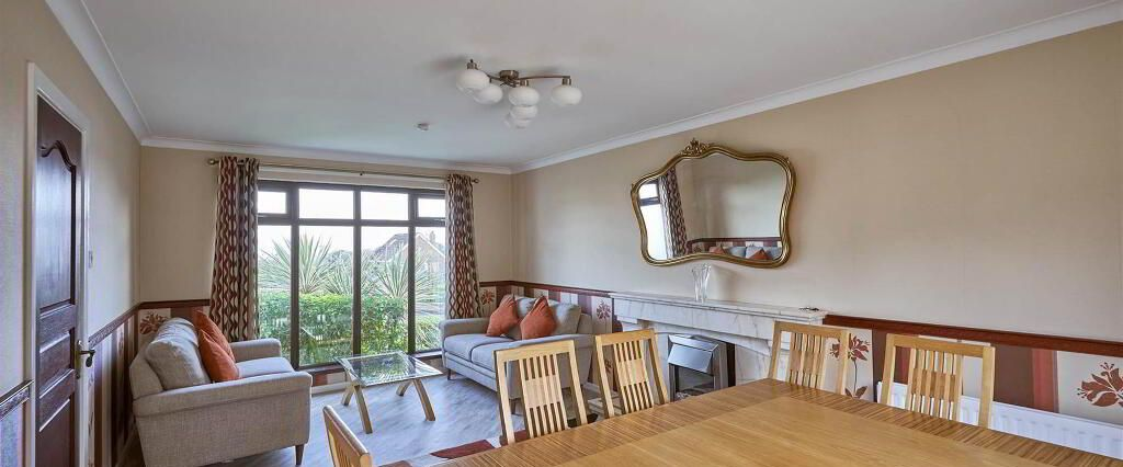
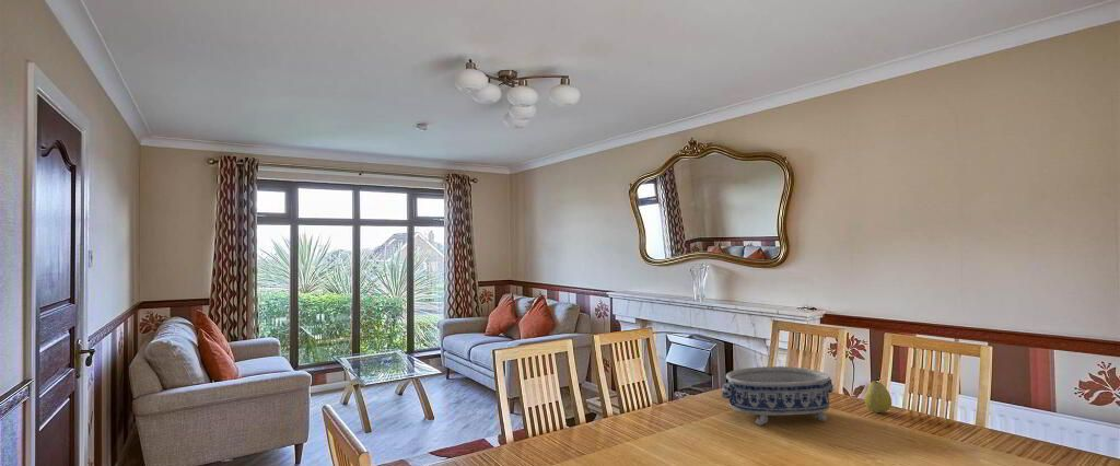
+ fruit (876, 395)
+ decorative bowl (777, 394)
